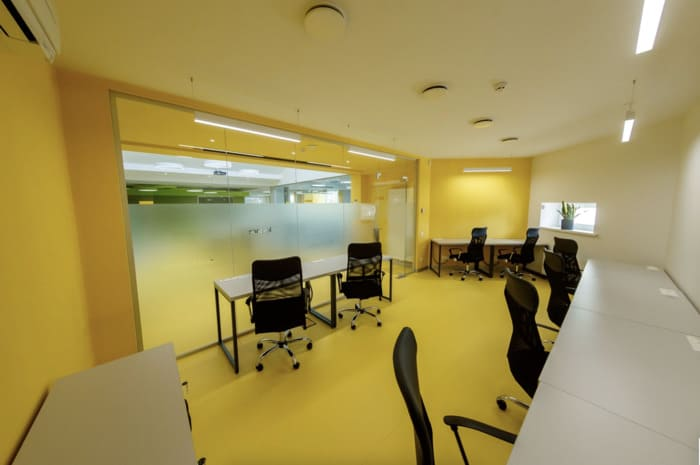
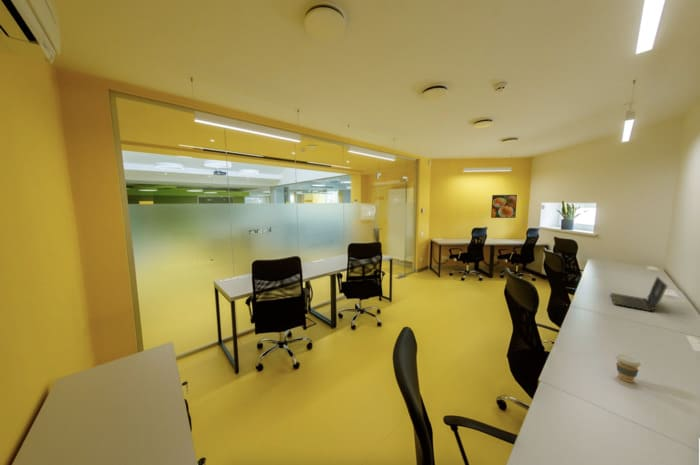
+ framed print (503, 206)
+ laptop (632, 296)
+ coffee cup (626, 368)
